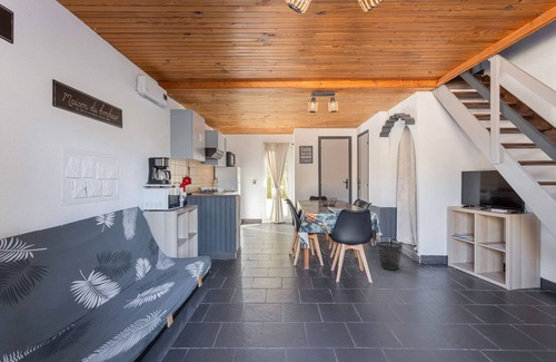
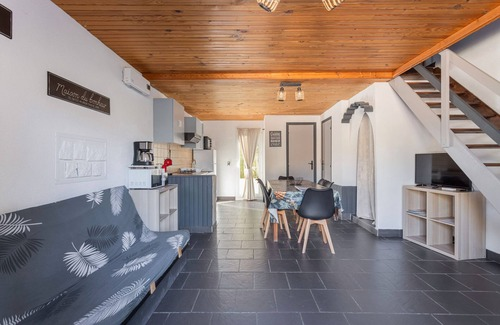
- wastebasket (389, 255)
